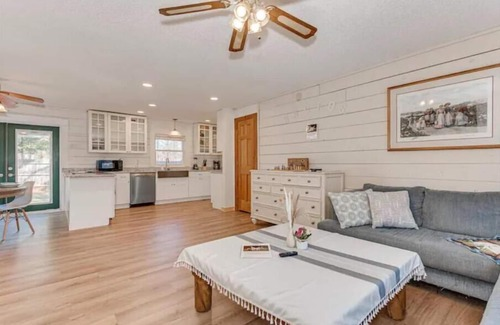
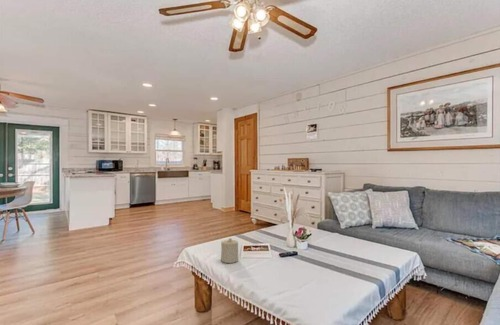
+ candle (229, 249)
